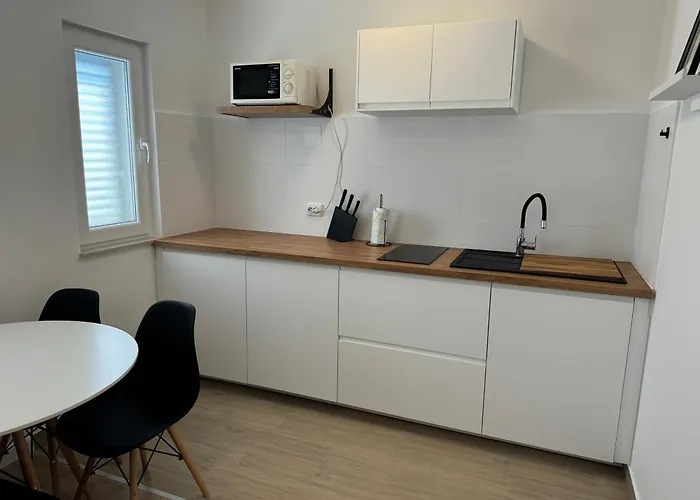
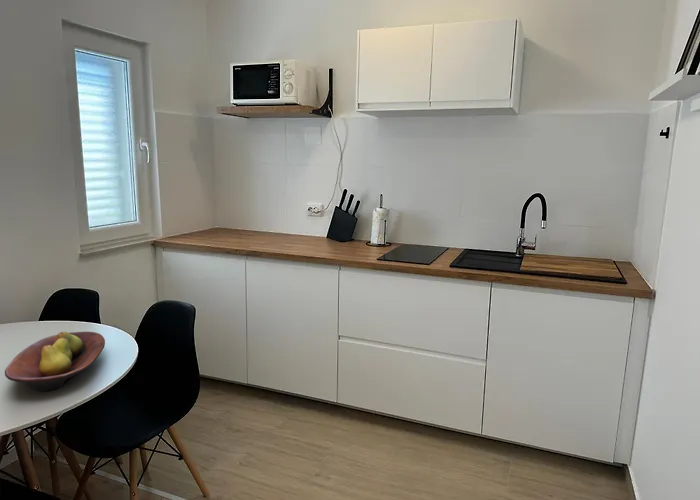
+ fruit bowl (59, 354)
